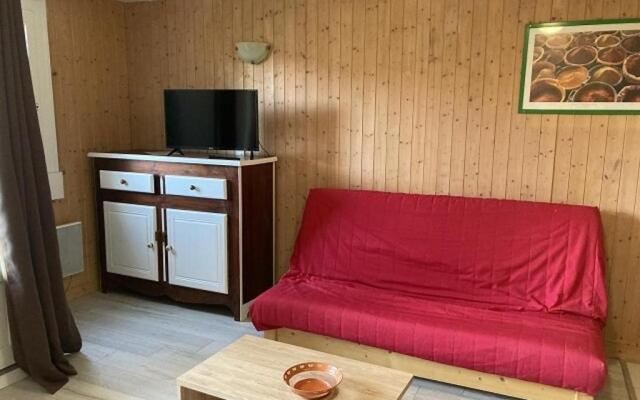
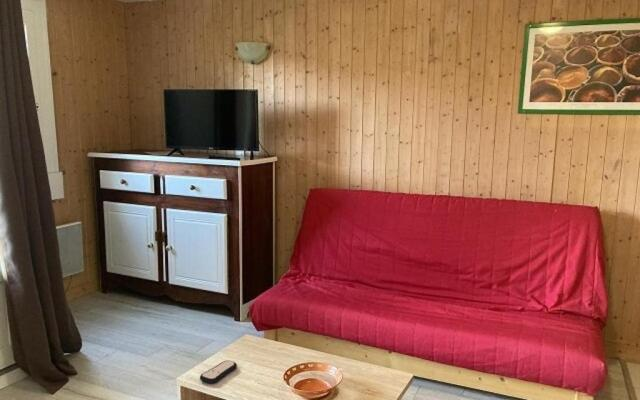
+ remote control (219, 371)
